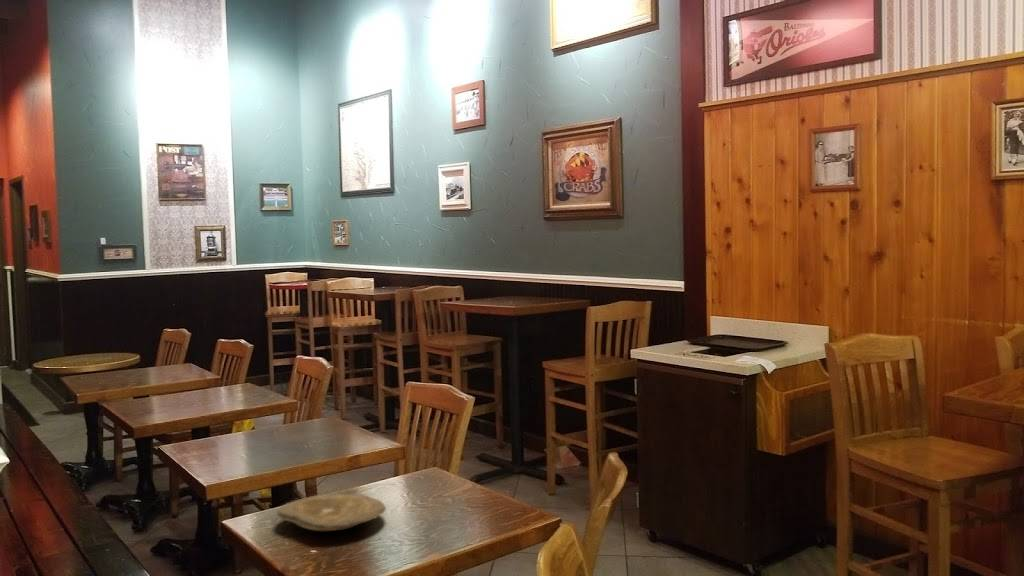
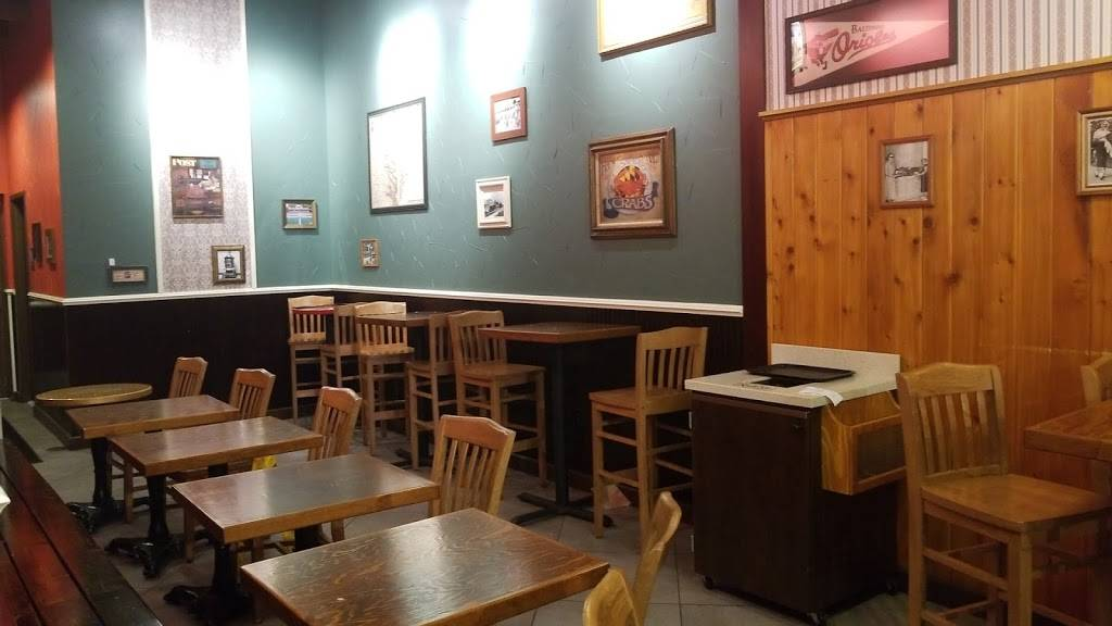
- plate (334, 514)
